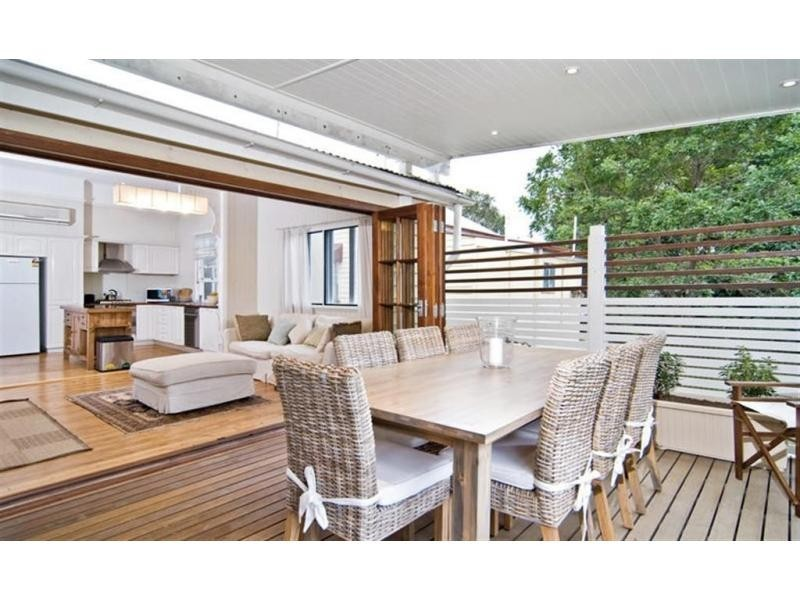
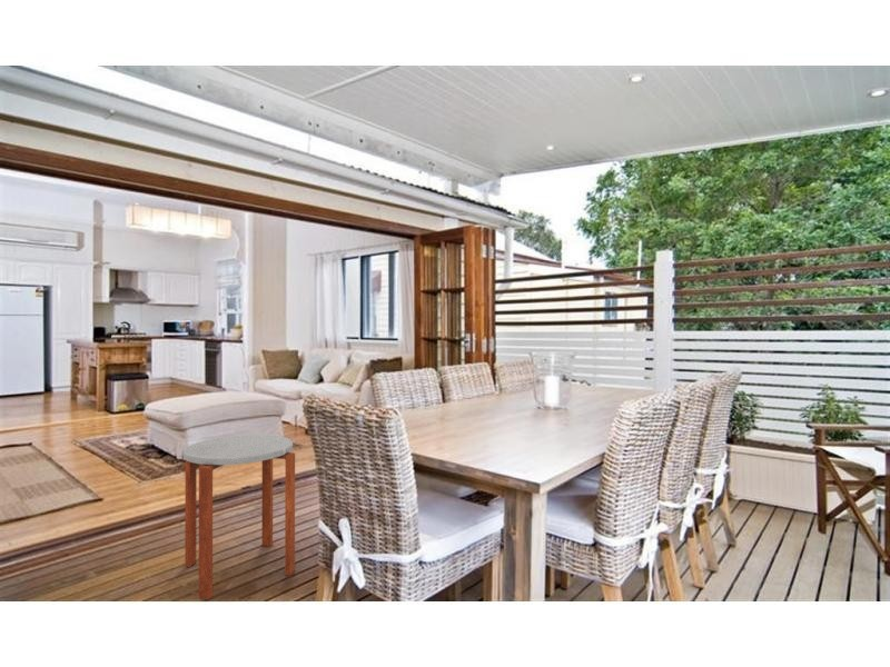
+ side table (263, 506)
